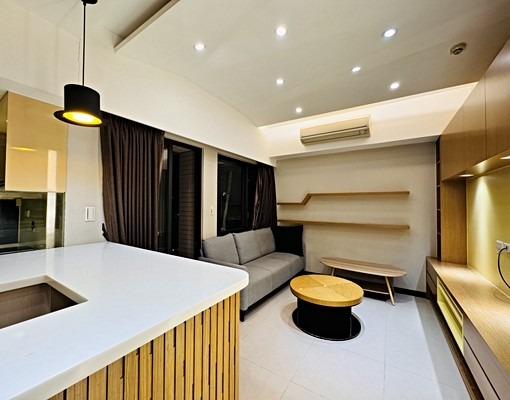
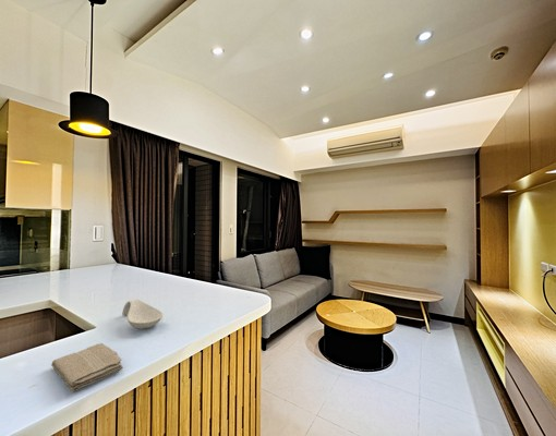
+ spoon rest (138, 312)
+ washcloth (87, 363)
